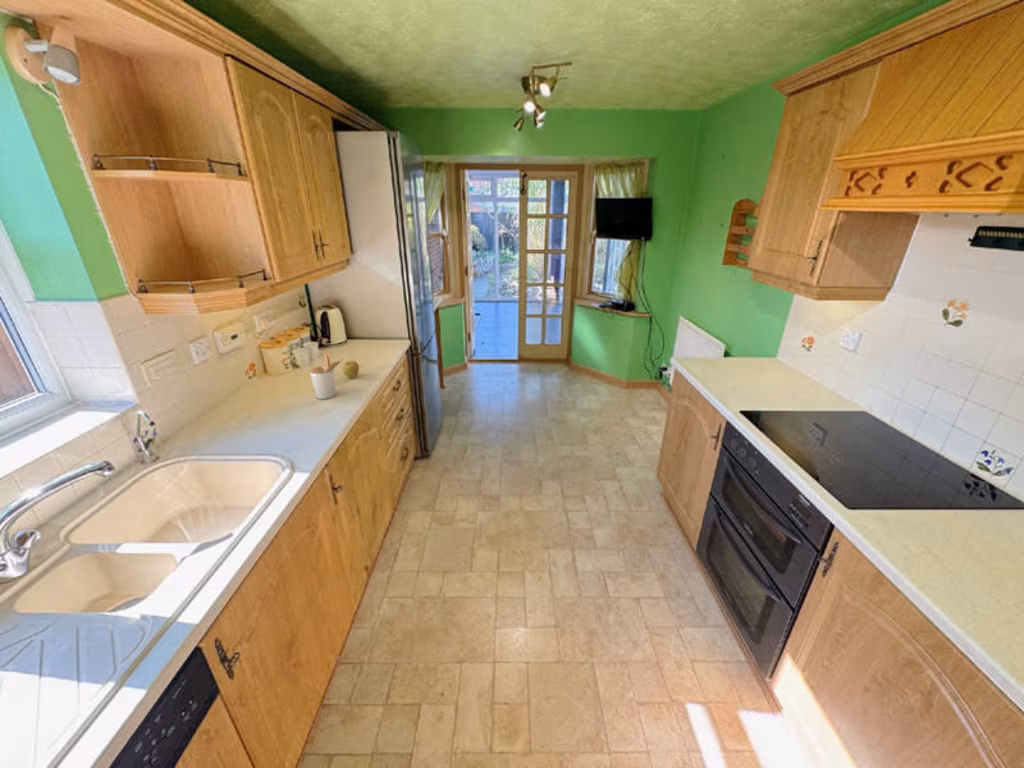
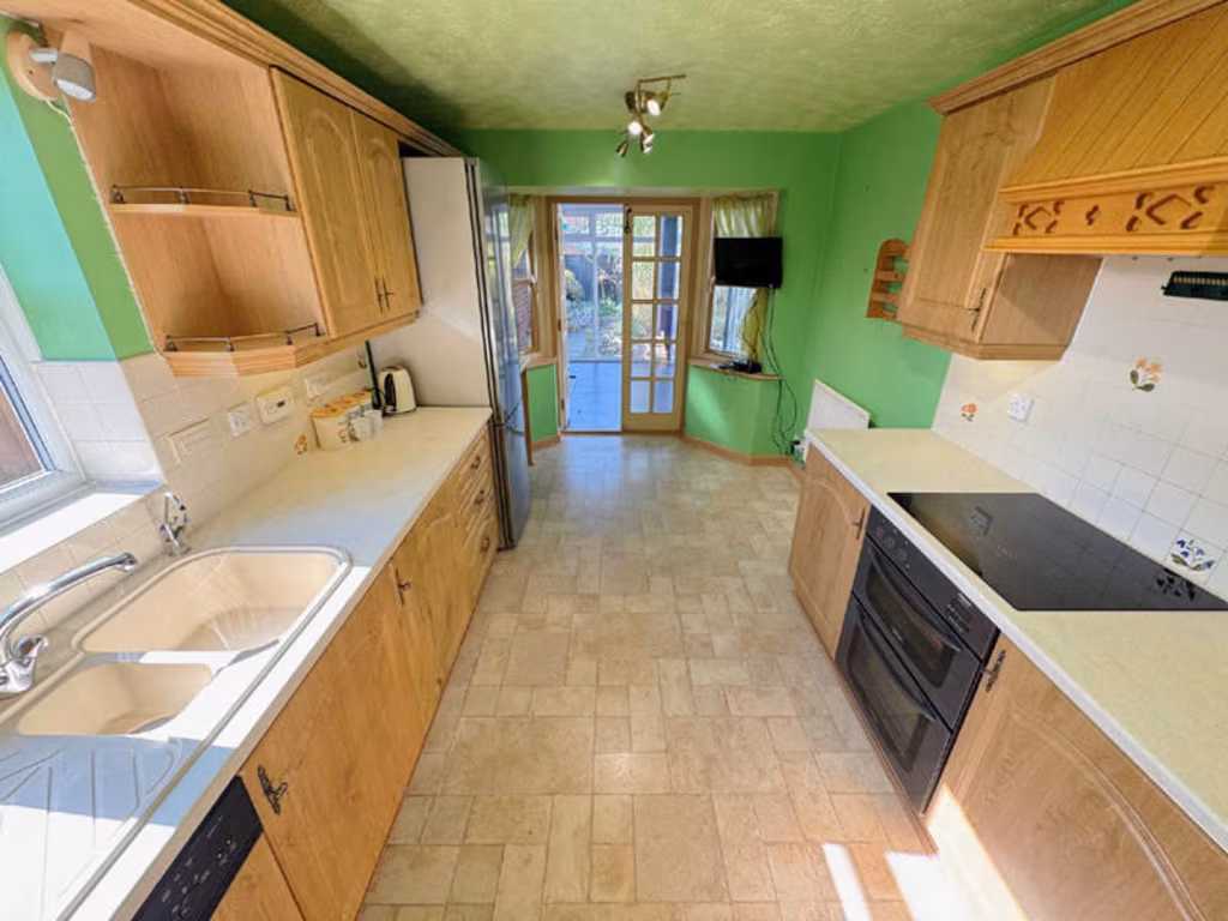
- utensil holder (328, 376)
- apple (351, 369)
